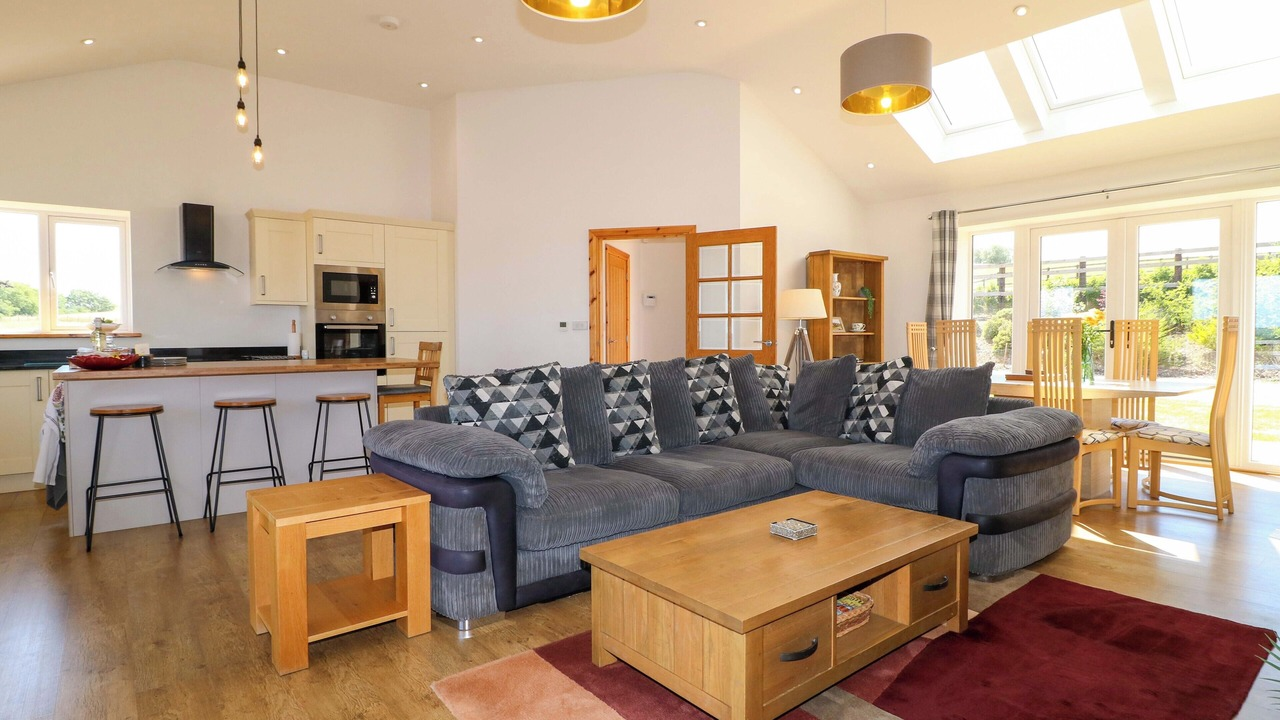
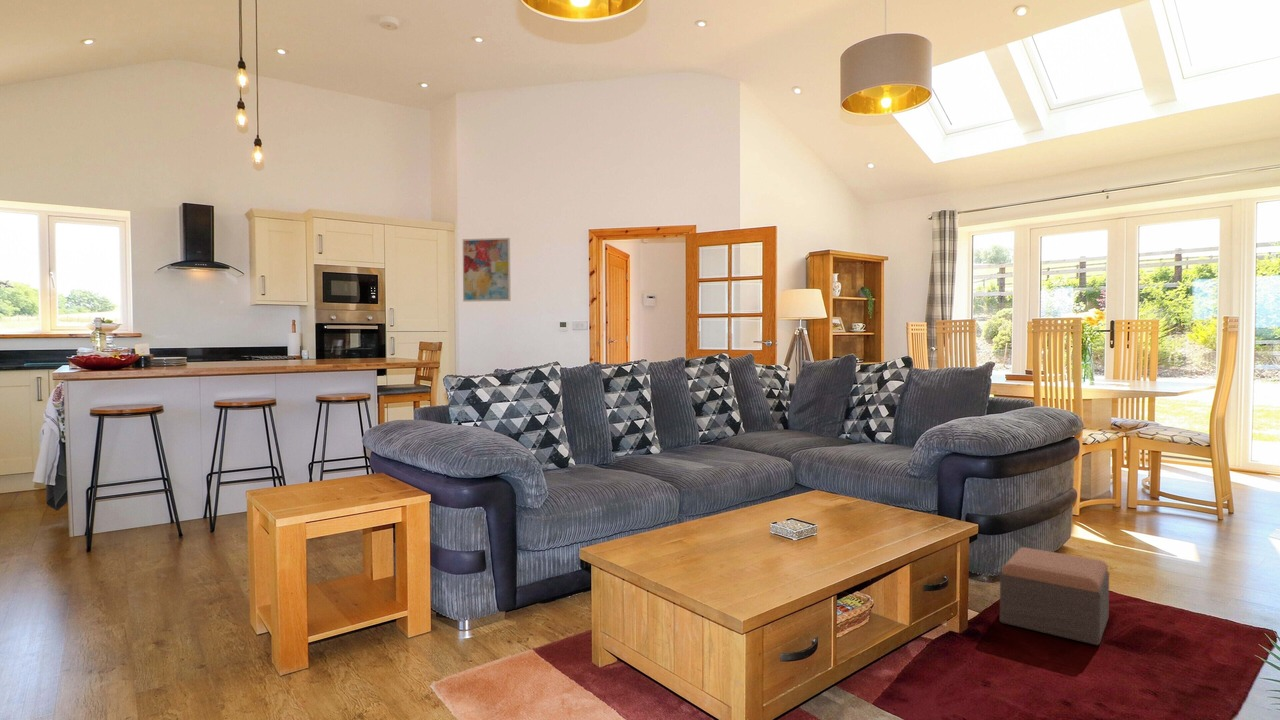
+ wall art (486, 270)
+ footstool (1054, 590)
